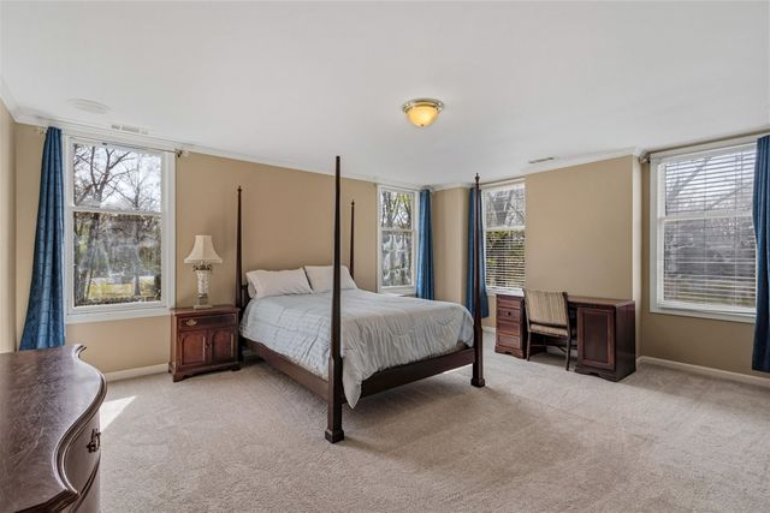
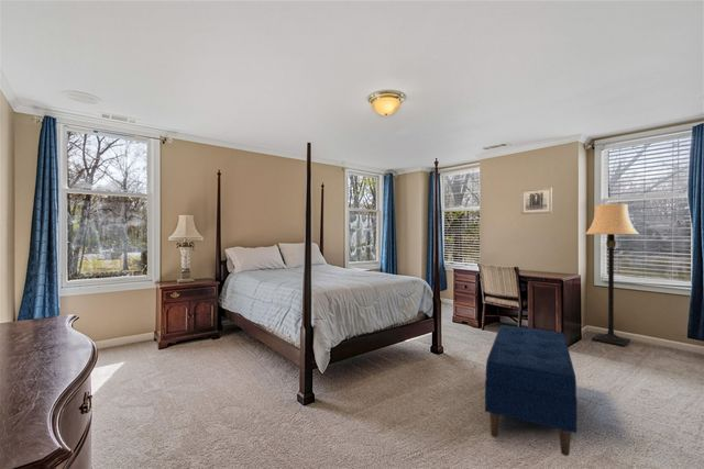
+ lamp (610, 272)
+ bench (529, 377)
+ wall art (536, 201)
